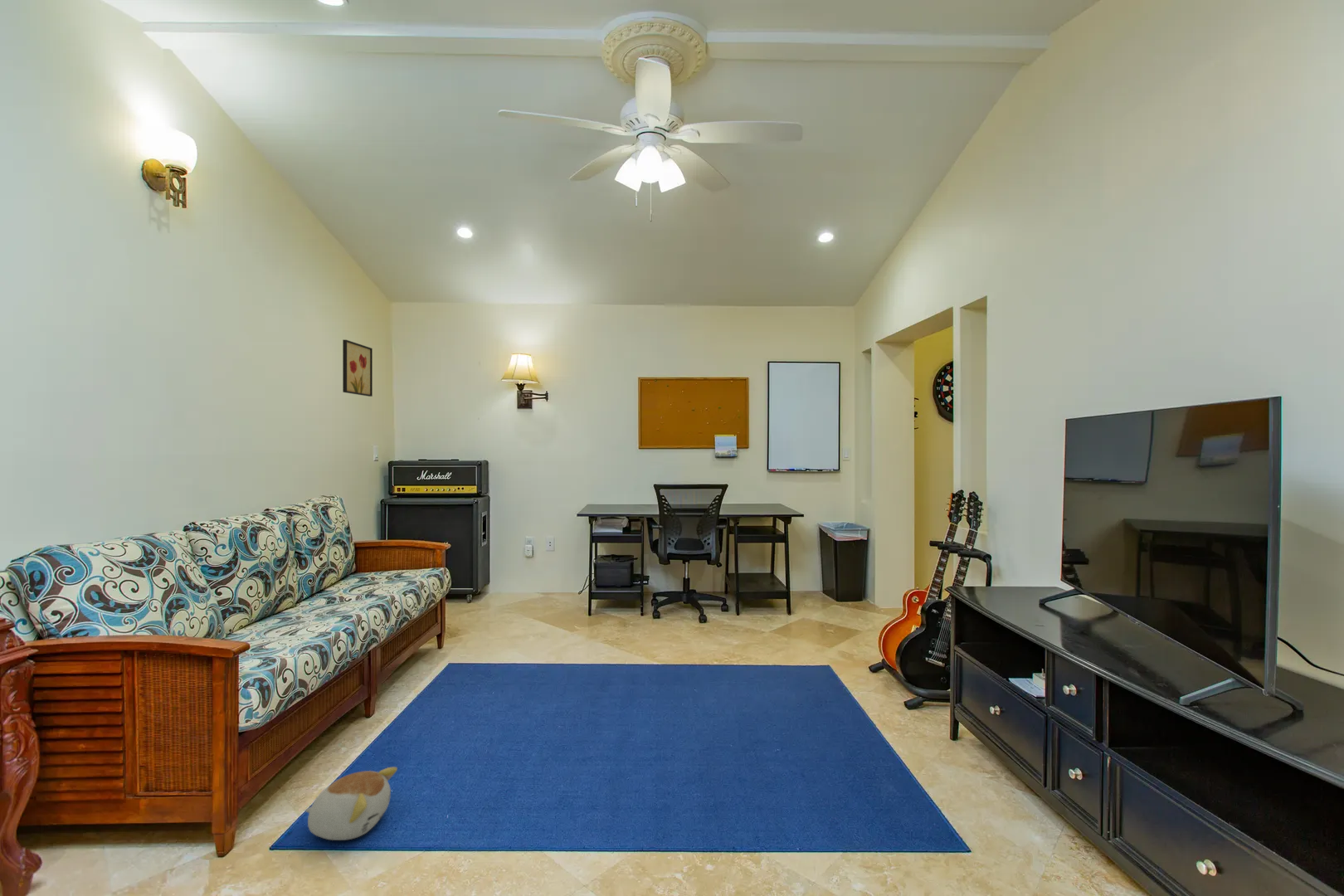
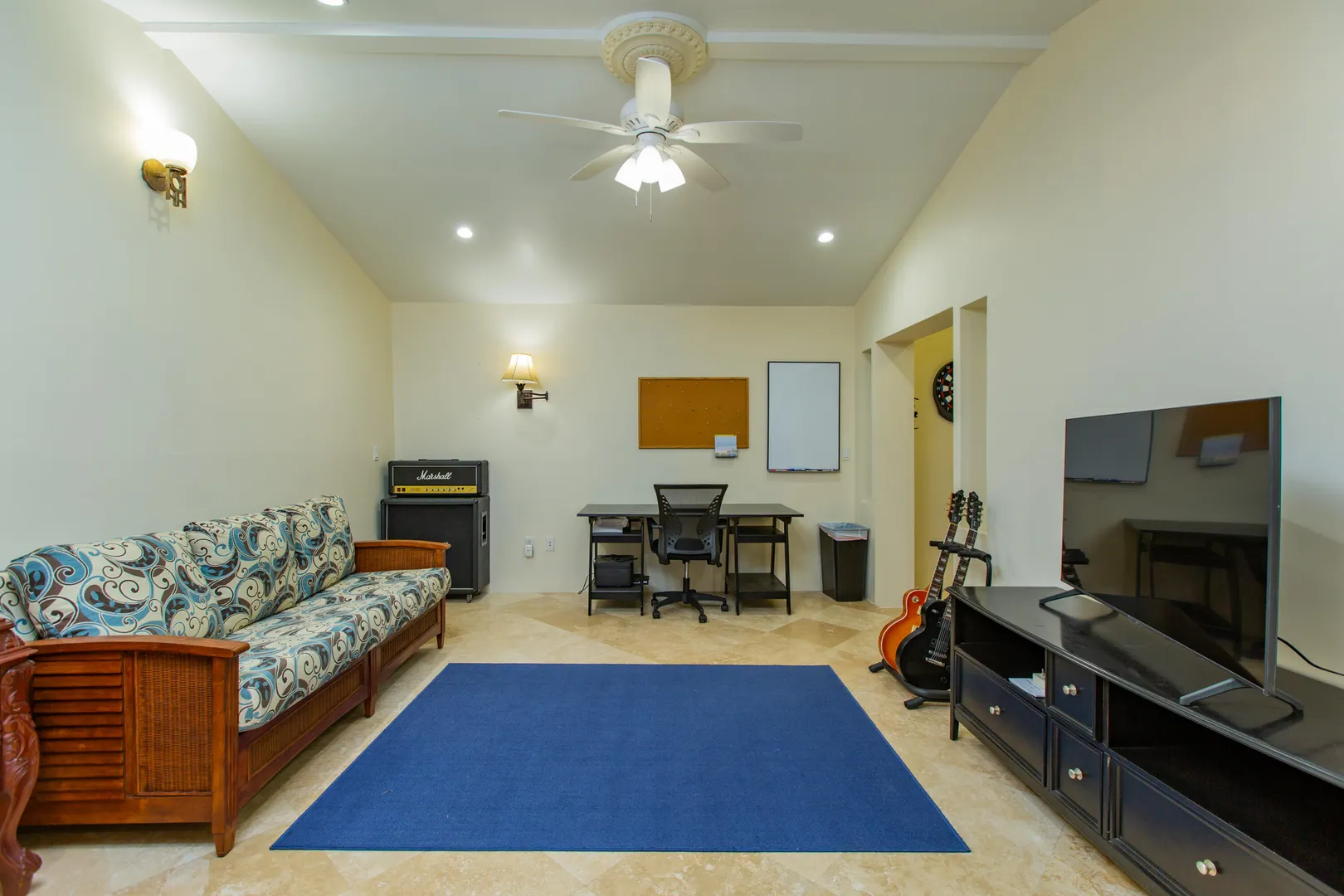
- wall art (357, 369)
- plush toy (344, 801)
